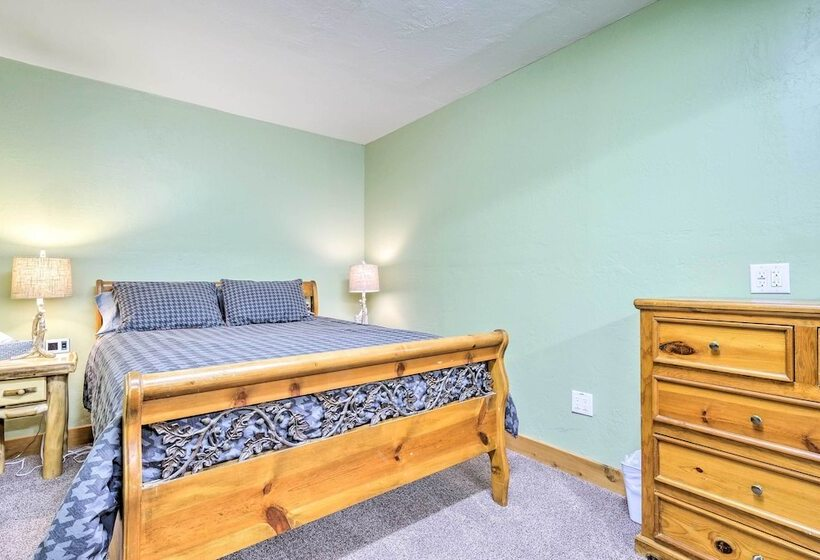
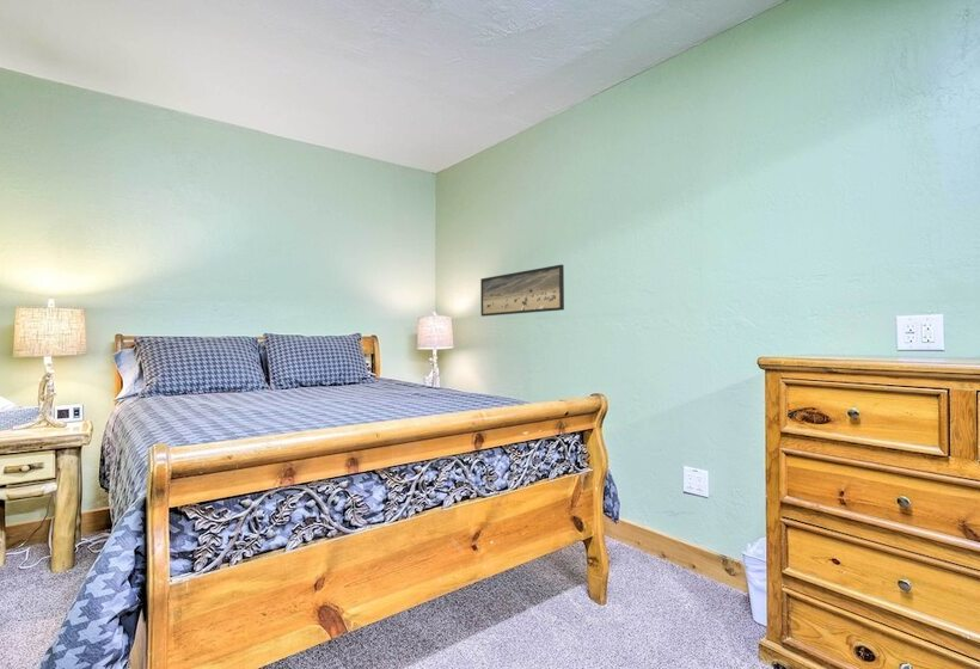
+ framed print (517, 293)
